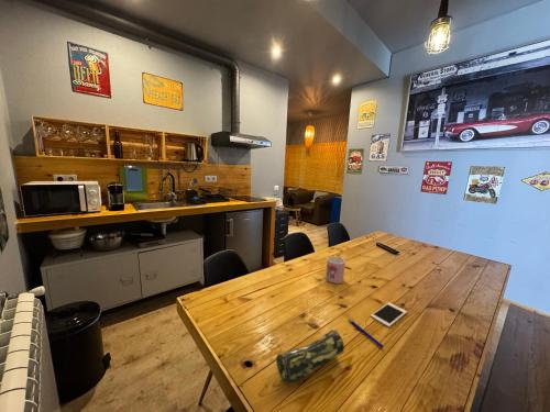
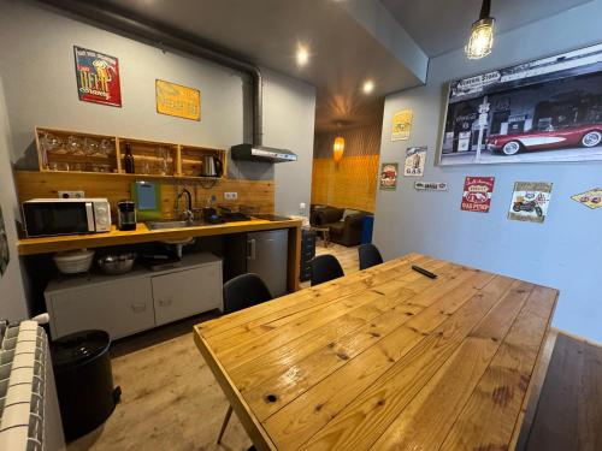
- cell phone (388, 313)
- mug (334, 268)
- pencil case (312, 354)
- pen (364, 332)
